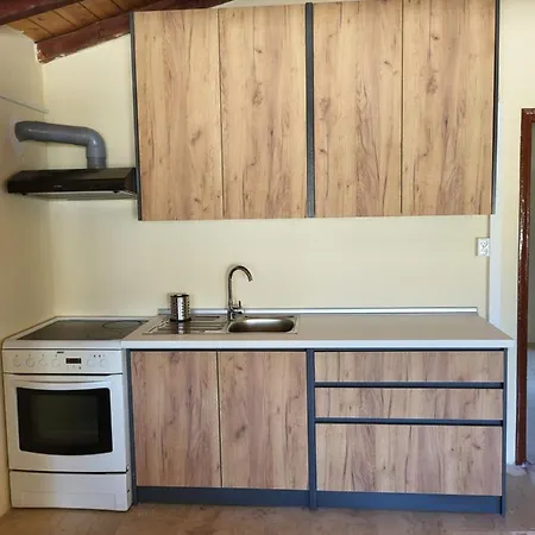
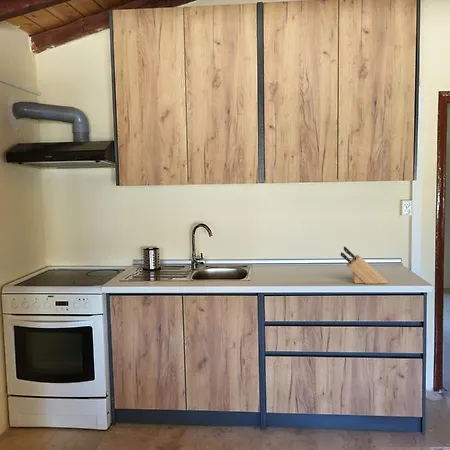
+ knife block (363, 264)
